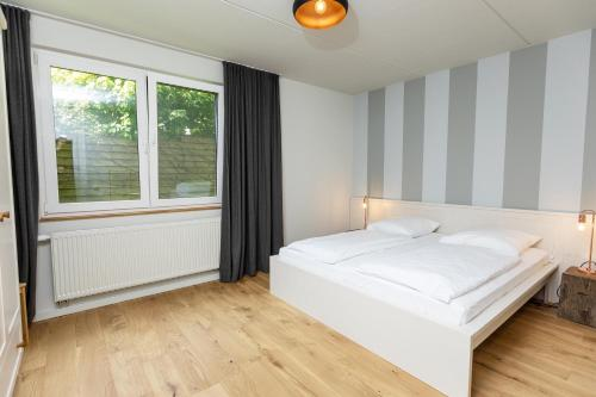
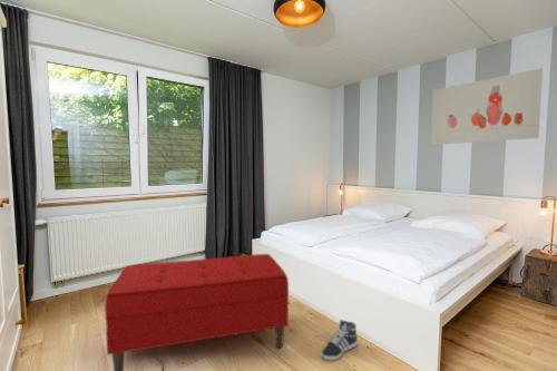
+ wall art (479, 111)
+ sneaker (339, 338)
+ bench (204, 305)
